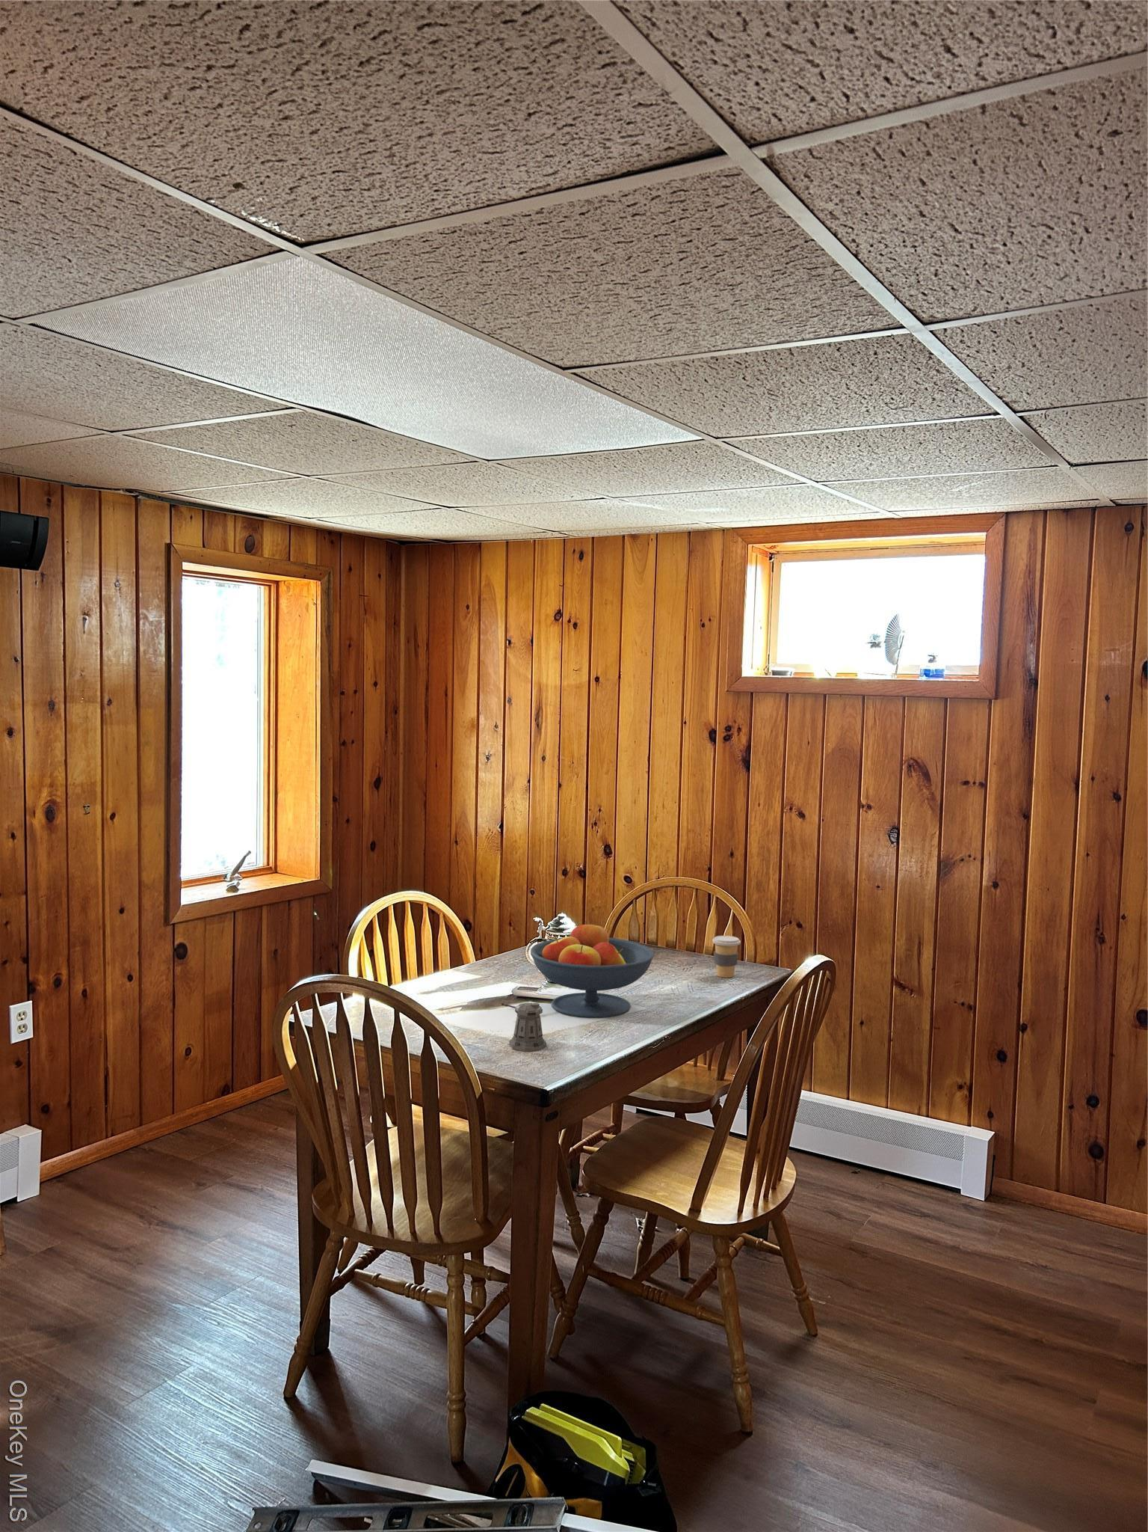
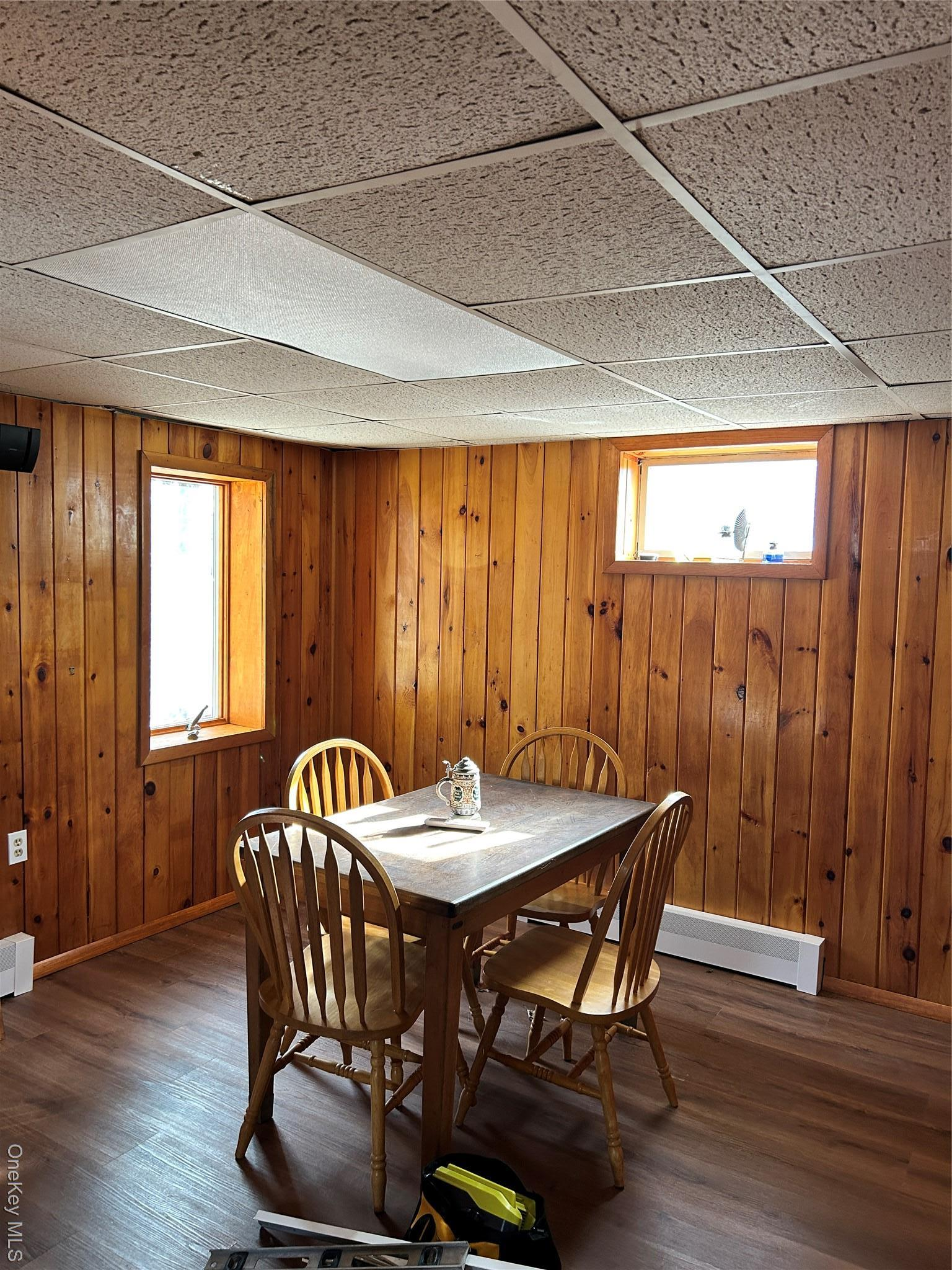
- coffee cup (726, 957)
- pepper shaker (526, 1023)
- fruit bowl (591, 969)
